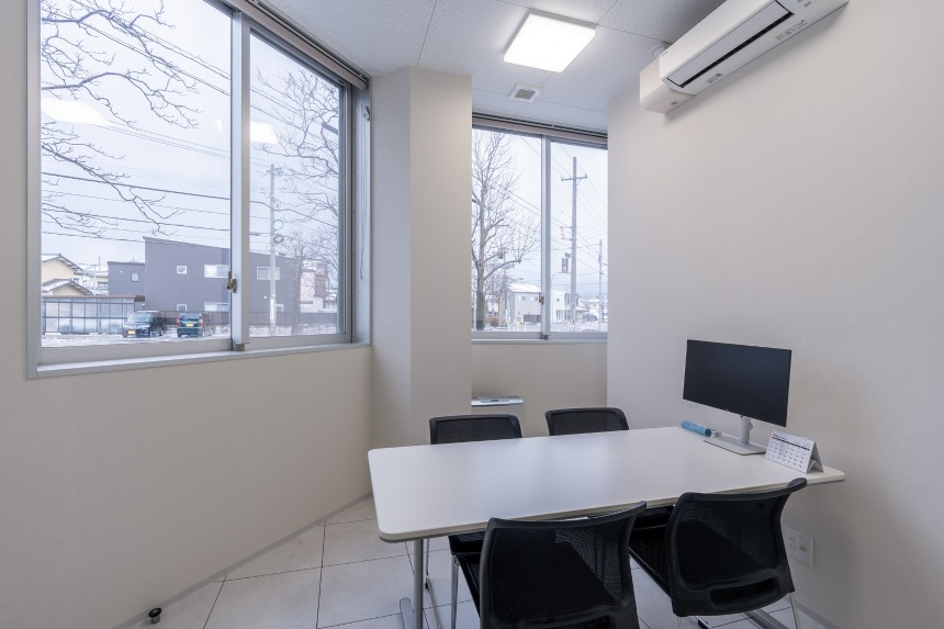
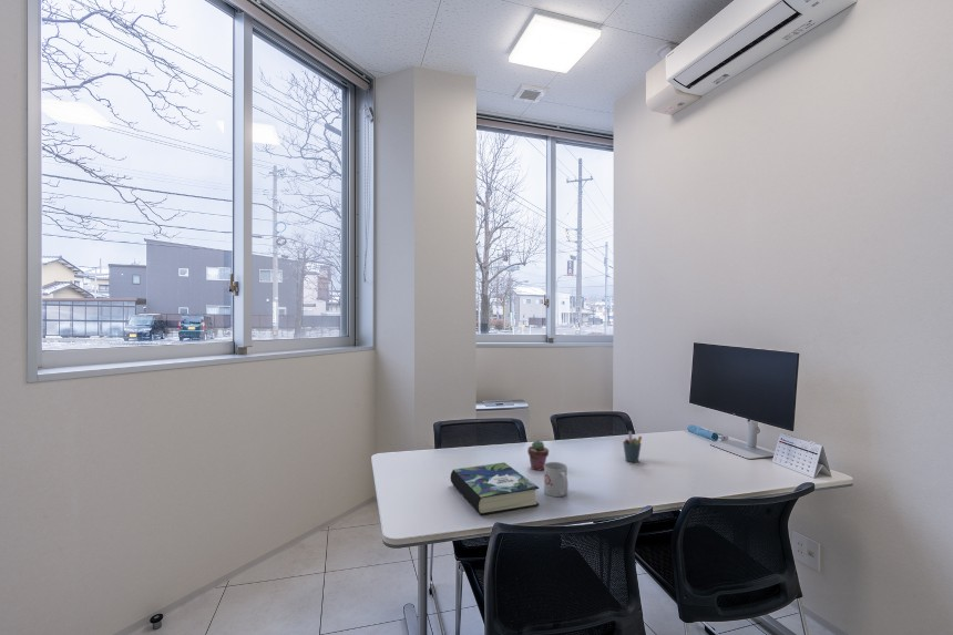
+ book (492, 485)
+ pen holder (632, 447)
+ mug (557, 480)
+ potted succulent (537, 454)
